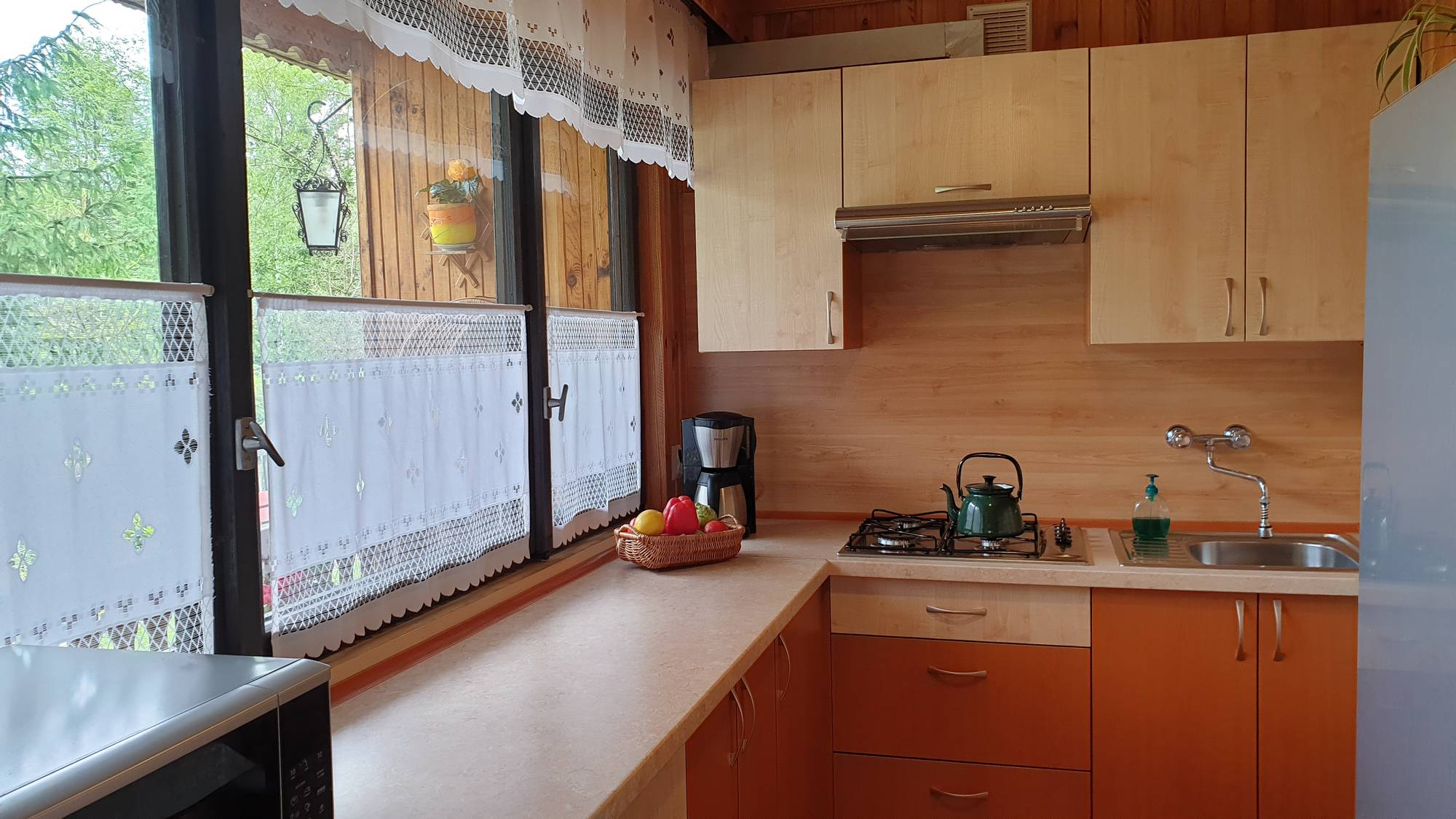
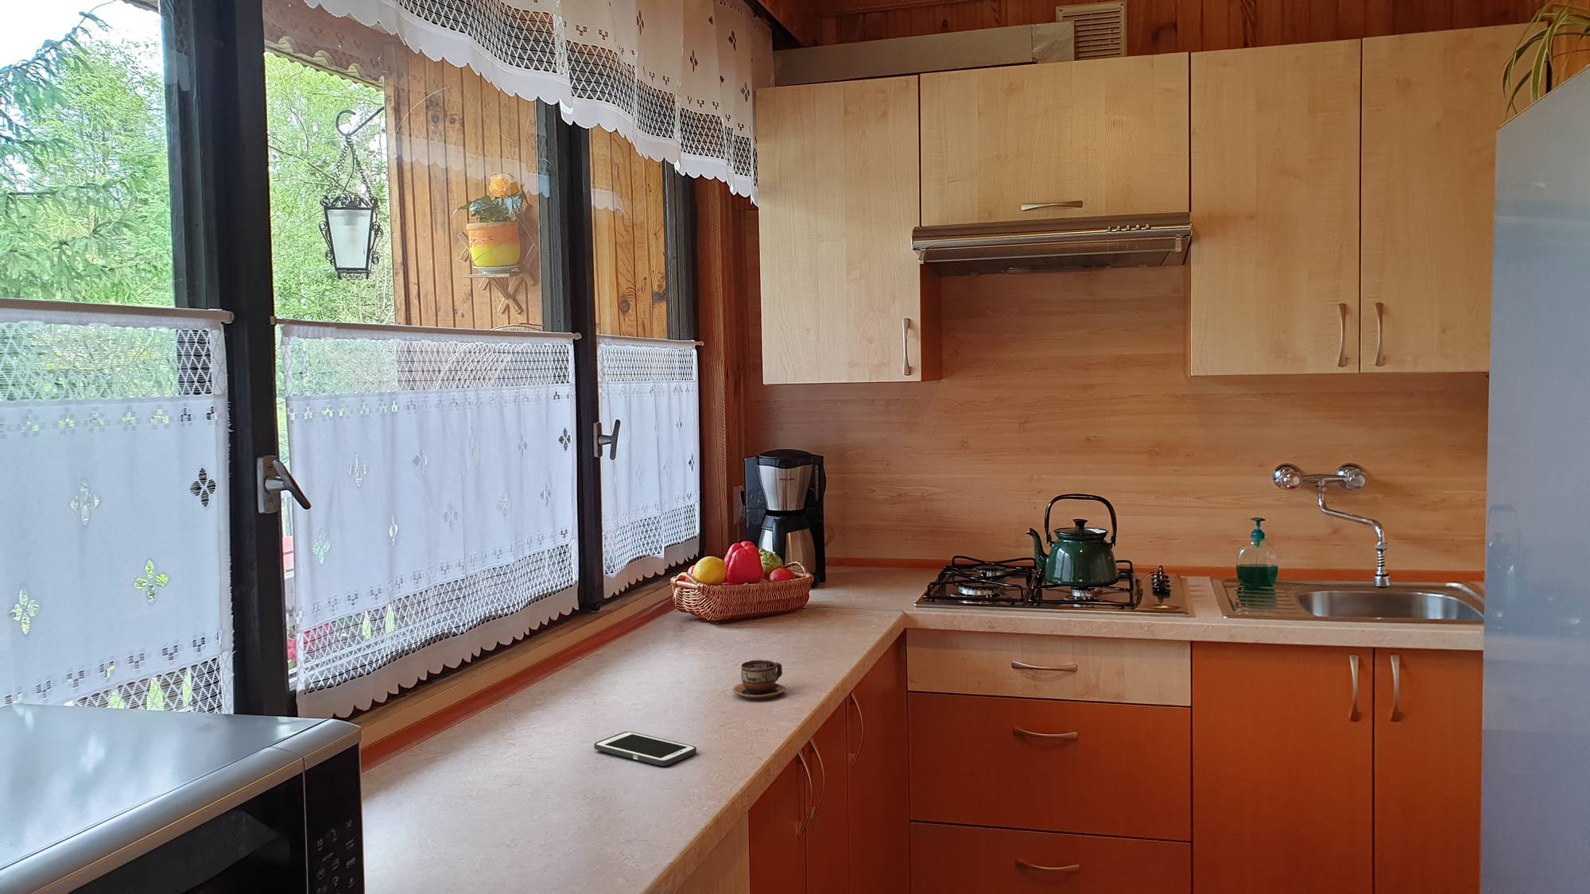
+ cell phone (644, 748)
+ cup (761, 678)
